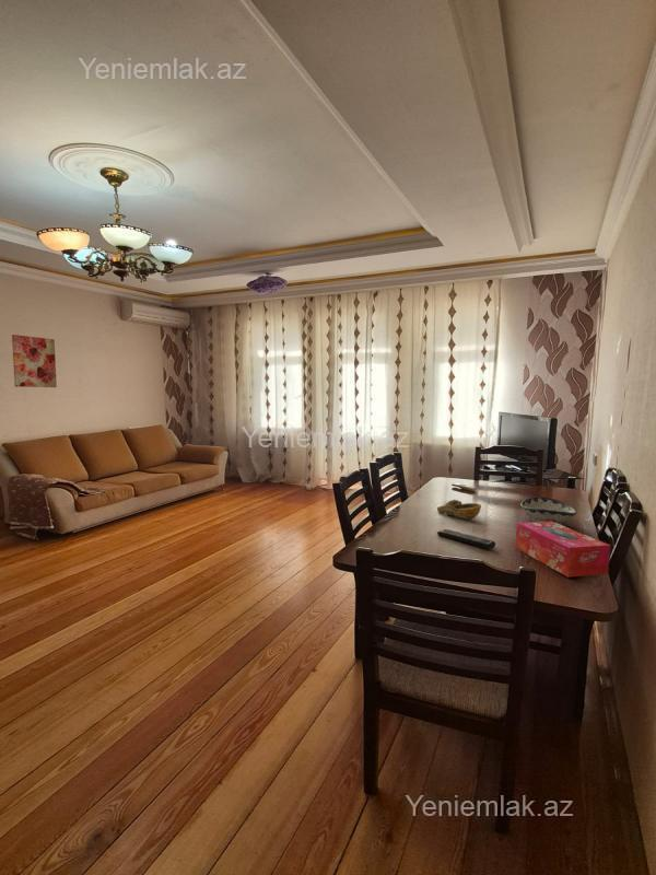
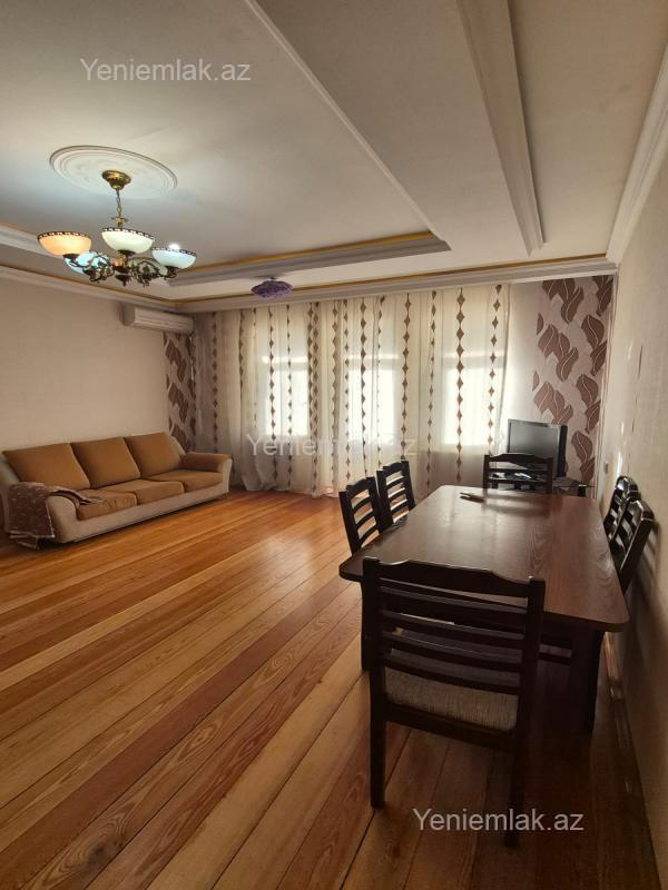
- tissue box (559, 546)
- decorative bowl (457, 508)
- remote control (465, 538)
- decorative bowl (547, 513)
- wall art (35, 362)
